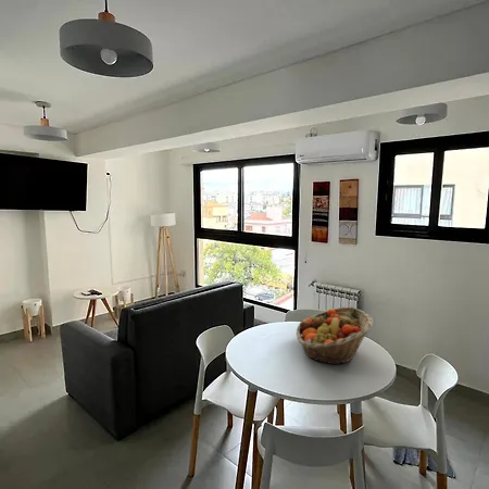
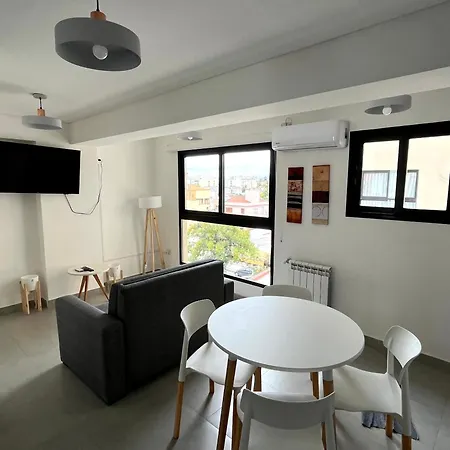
- fruit basket (333, 331)
